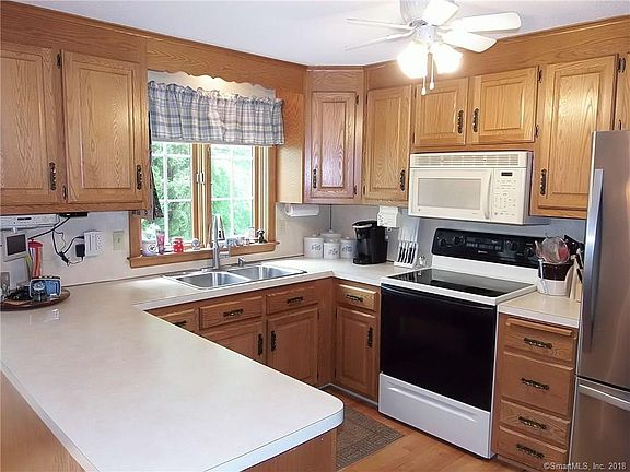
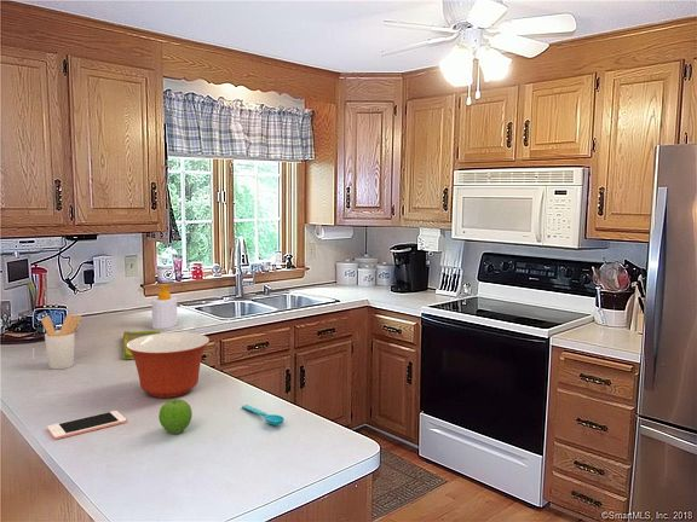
+ dish towel (142, 336)
+ cell phone (87, 424)
+ utensil holder (64, 340)
+ soap bottle (163, 304)
+ fruit (175, 416)
+ mixing bowl (168, 366)
+ spoon (261, 413)
